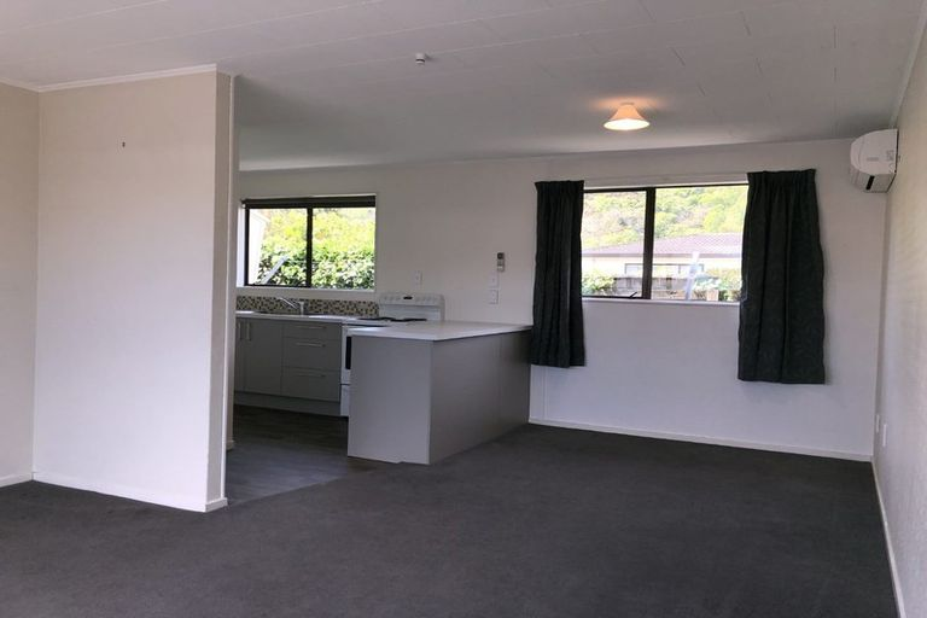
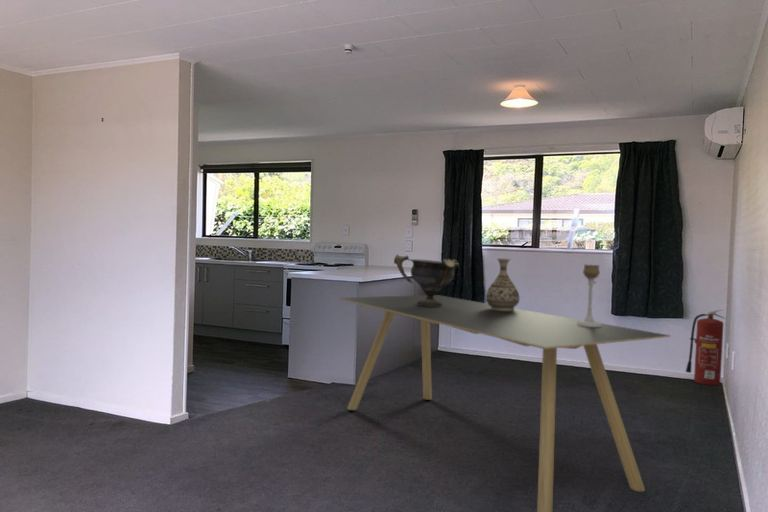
+ fire extinguisher (705, 345)
+ dining table (430, 378)
+ candle holder (590, 294)
+ vase (503, 283)
+ decorative bowl (428, 279)
